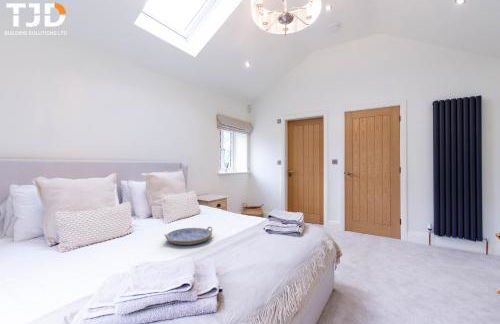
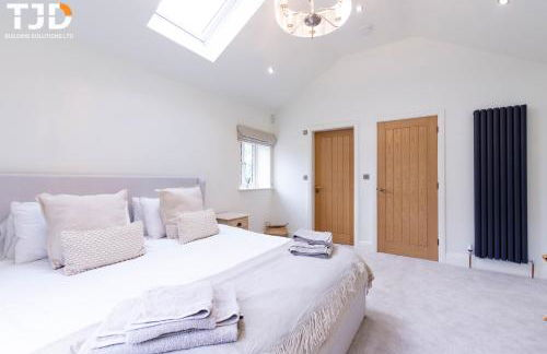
- serving tray (189, 234)
